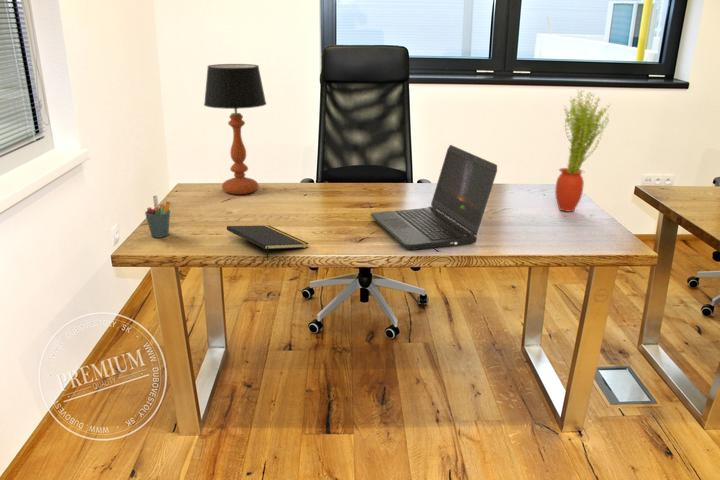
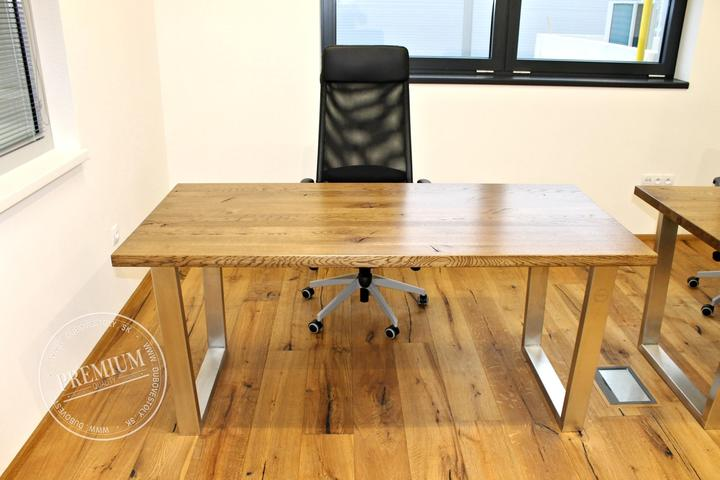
- table lamp (237, 130)
- pen holder (158, 217)
- laptop computer (433, 196)
- notepad (267, 236)
- potted plant (582, 152)
